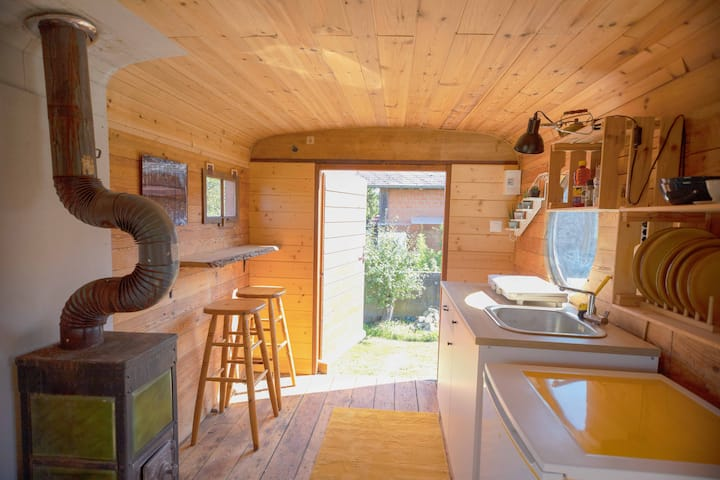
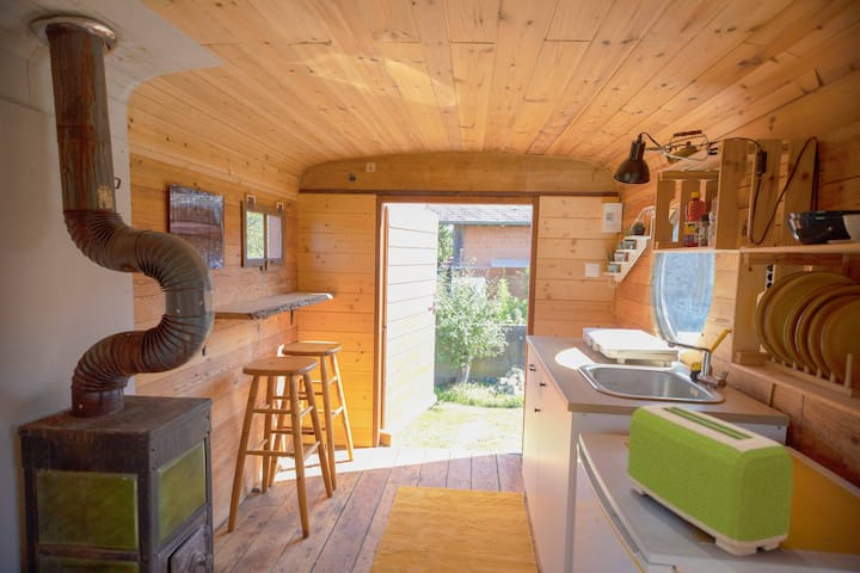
+ toaster (700, 467)
